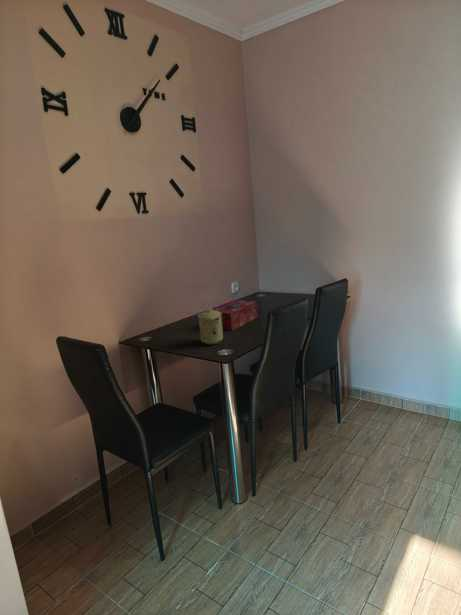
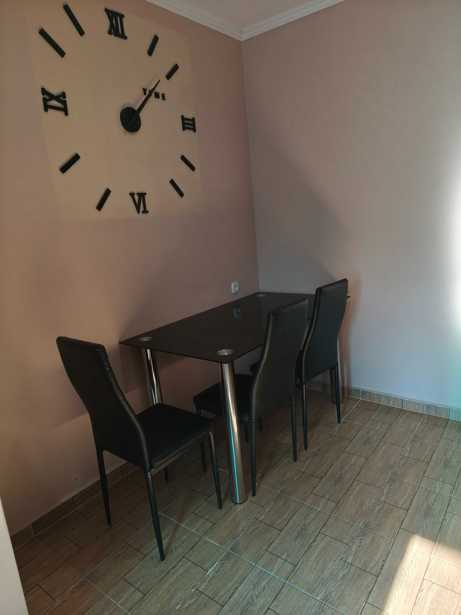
- mug (209, 325)
- tissue box (233, 314)
